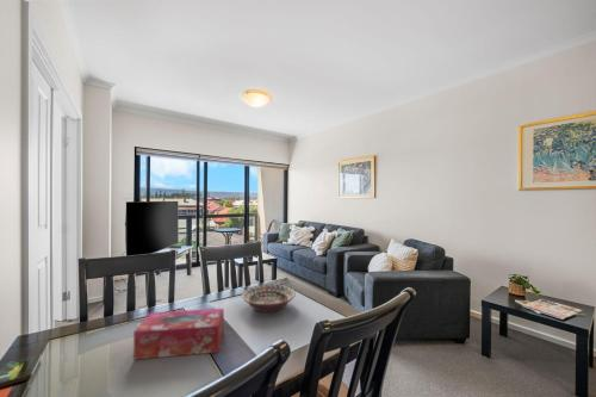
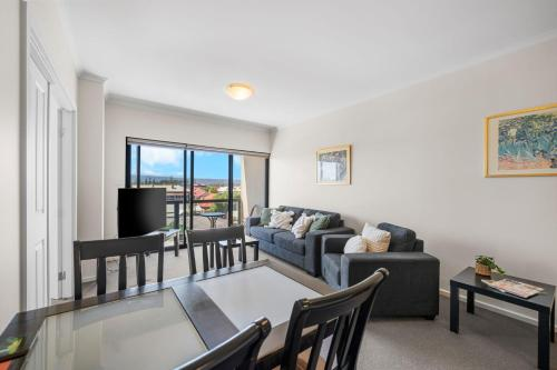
- tissue box (182, 331)
- decorative bowl (268, 299)
